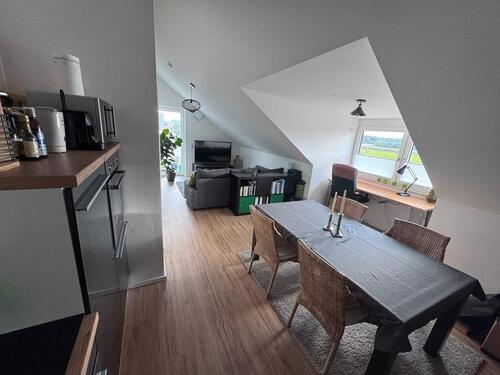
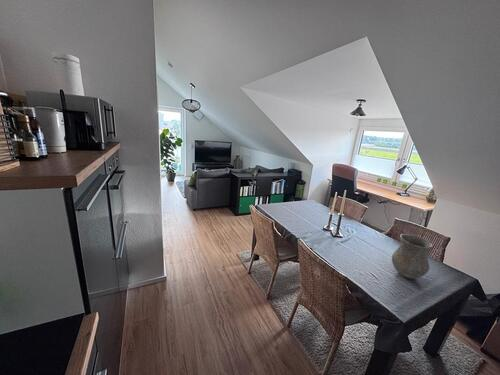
+ vase (411, 257)
